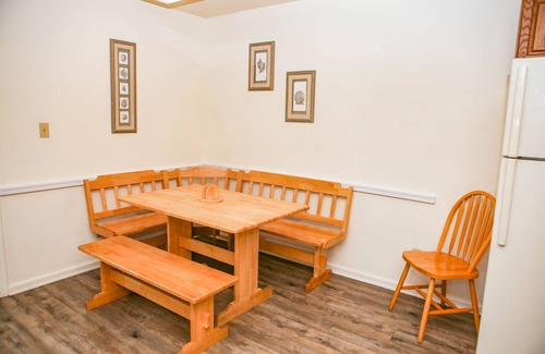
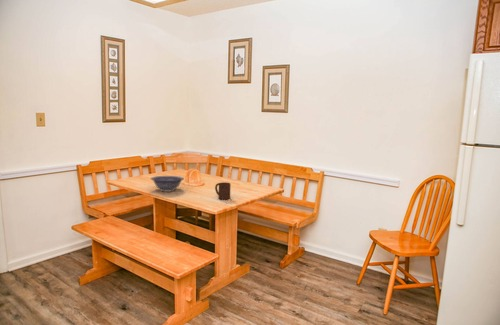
+ cup (222, 190)
+ decorative bowl (167, 184)
